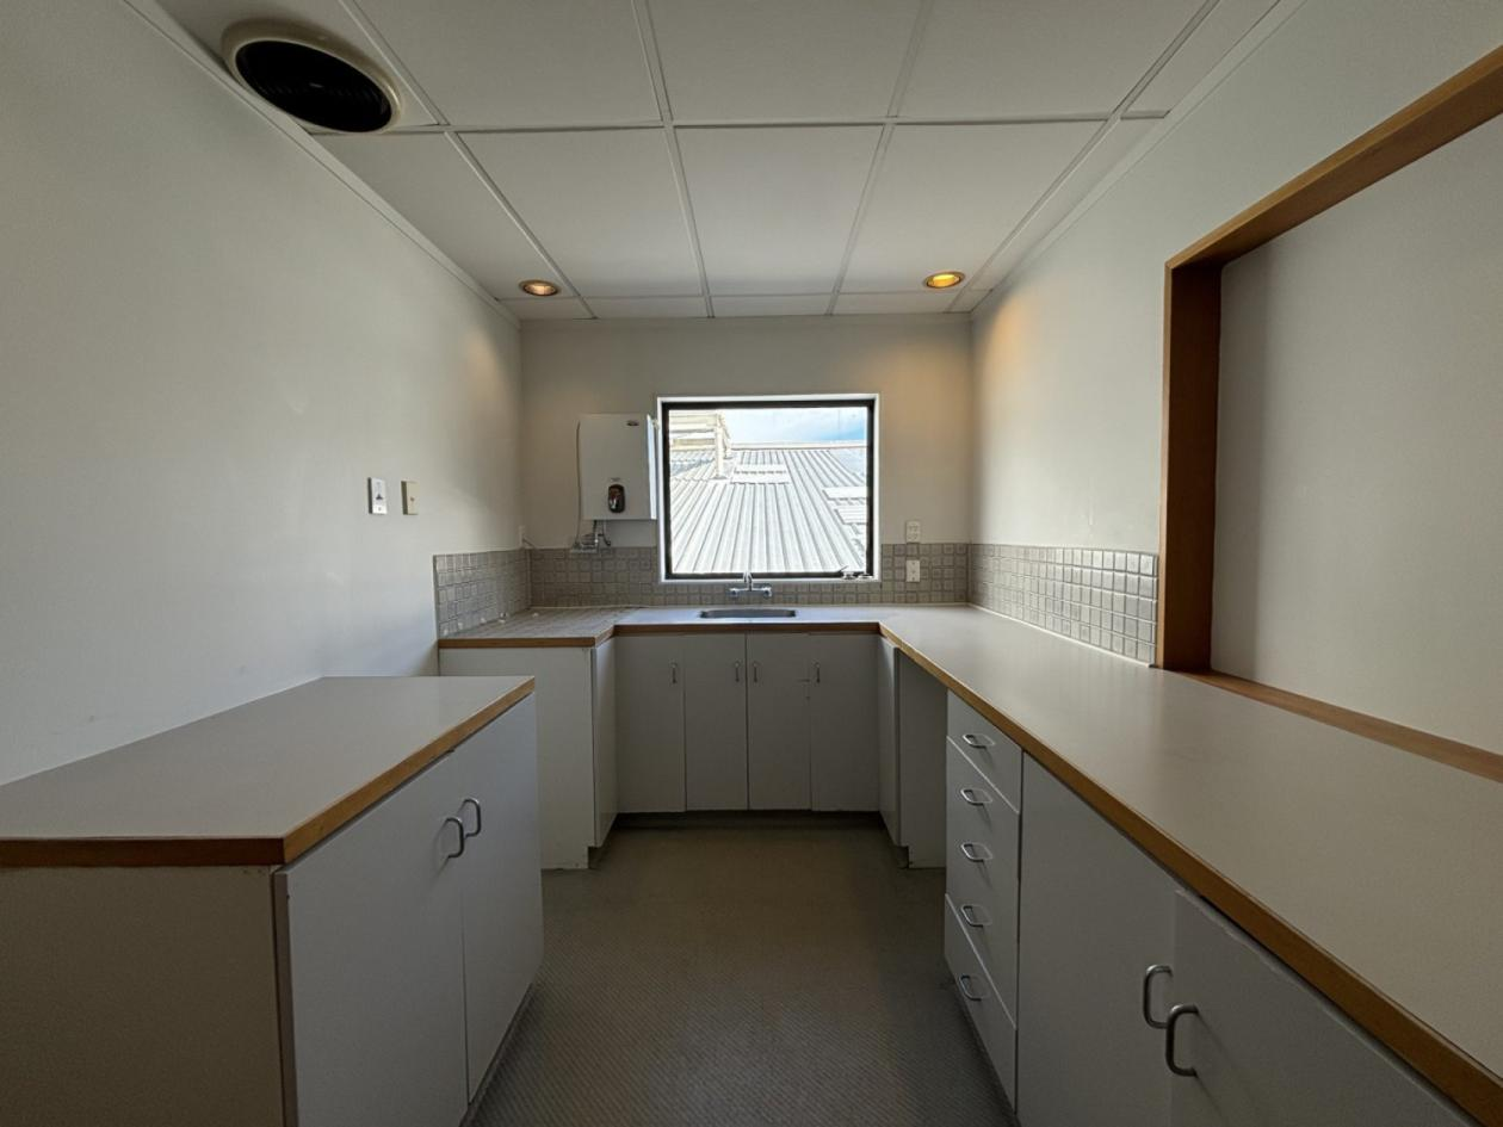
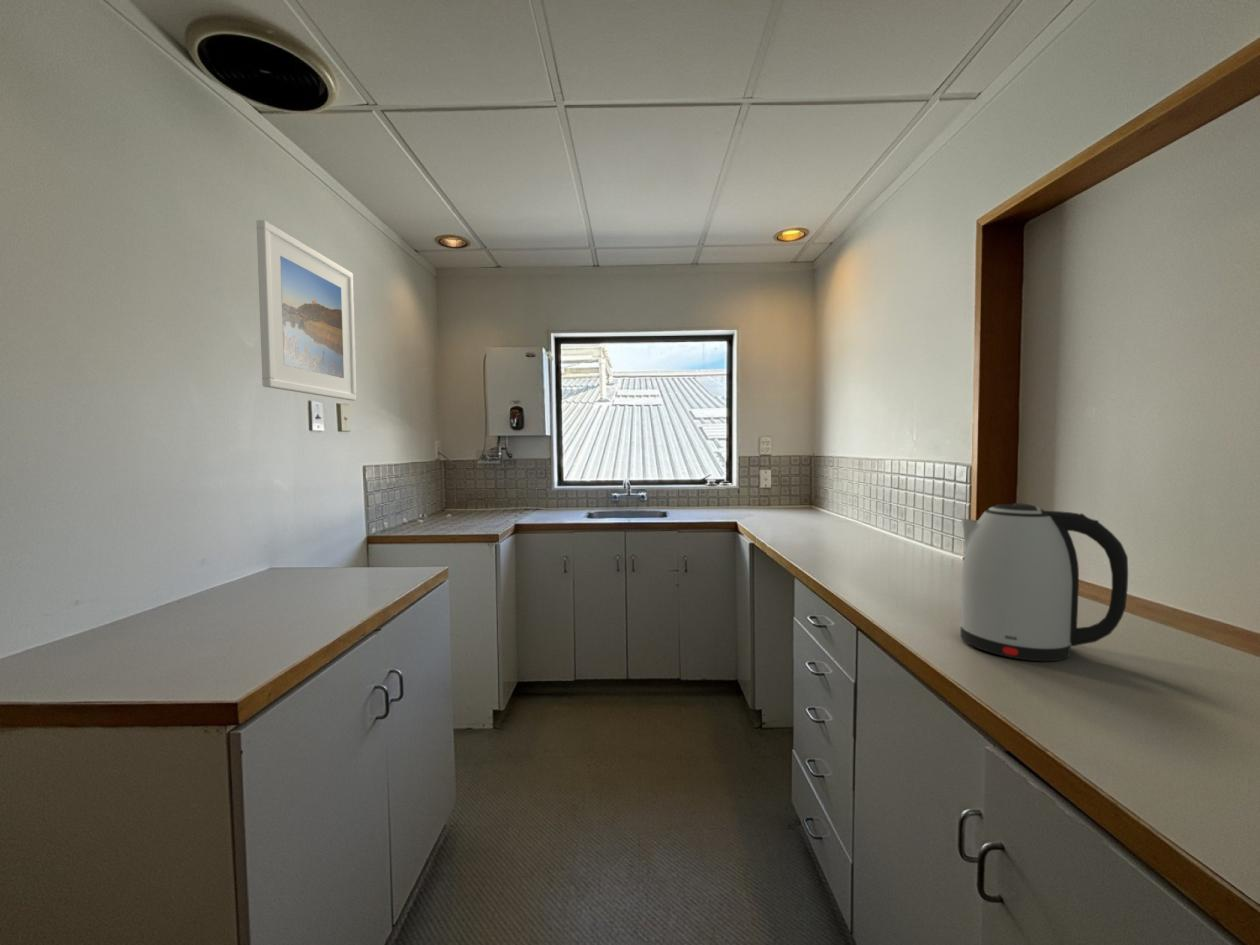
+ kettle (1037, 576)
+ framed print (313, 322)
